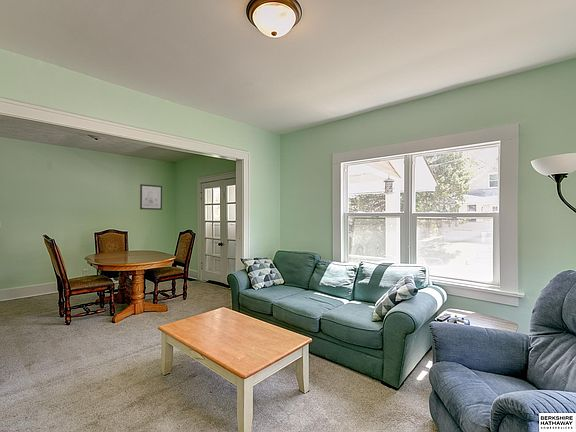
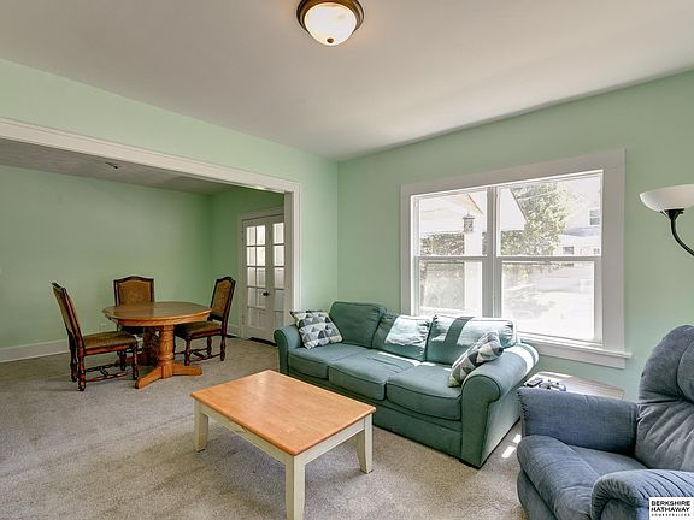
- wall art (151, 197)
